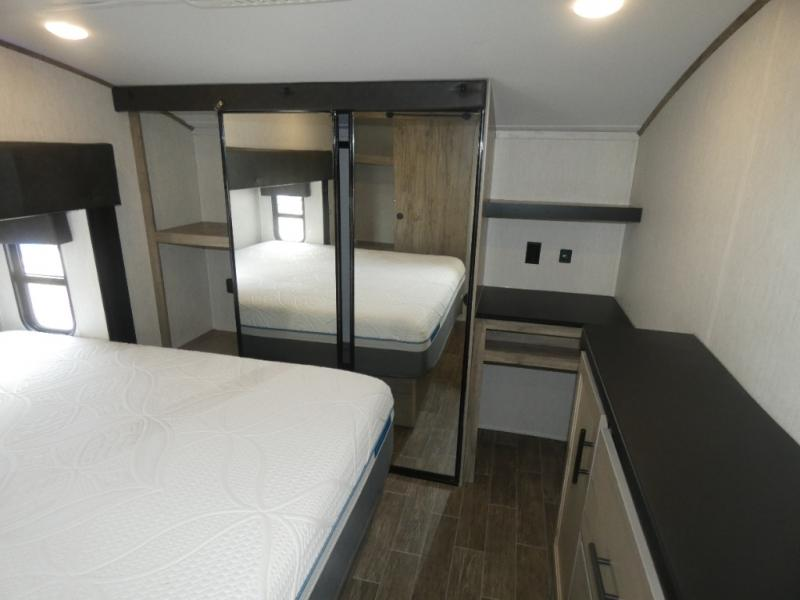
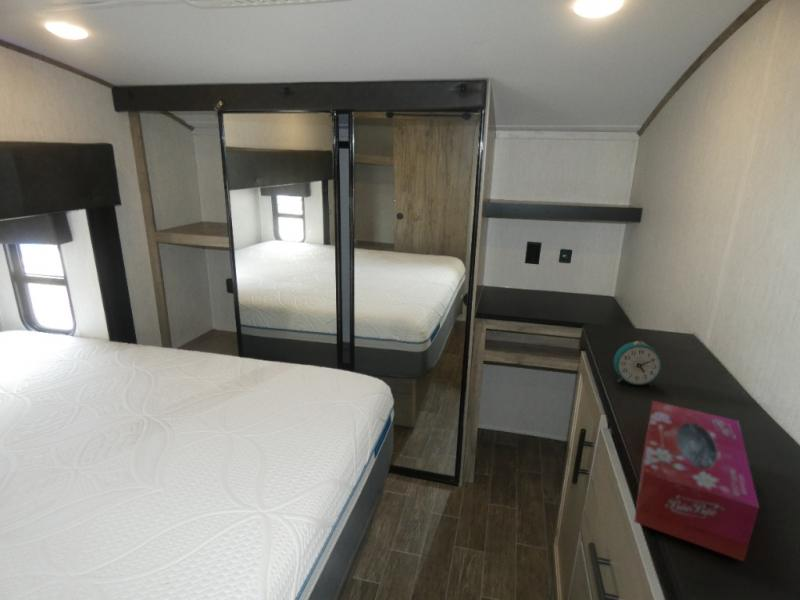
+ tissue box (690, 467)
+ alarm clock (636, 361)
